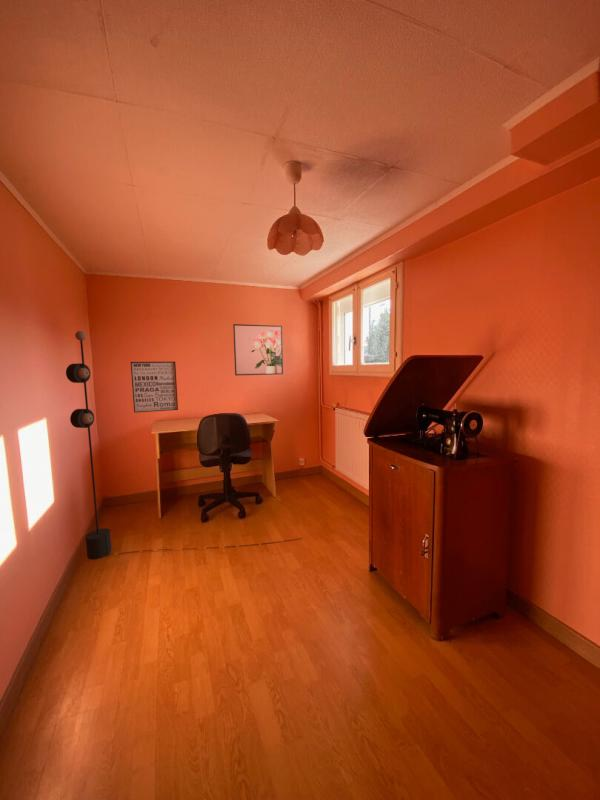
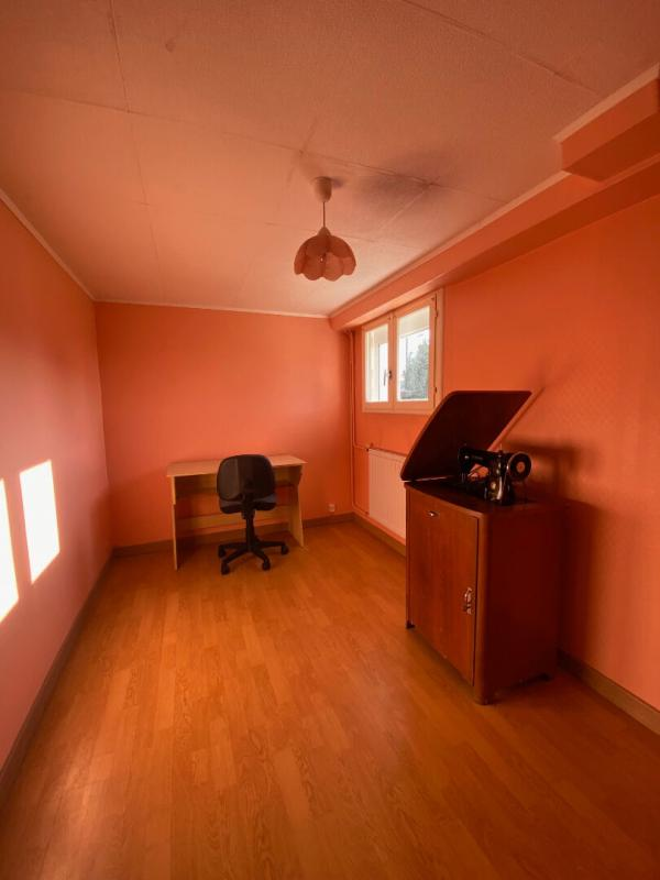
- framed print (259, 350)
- floor lamp (93, 421)
- wall art (155, 386)
